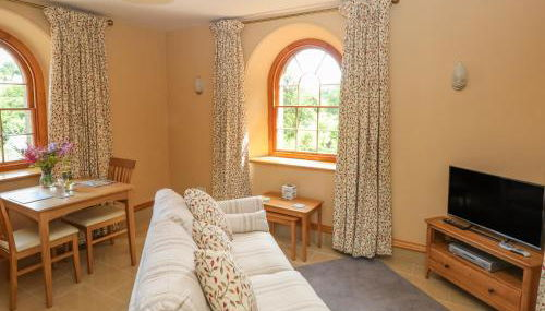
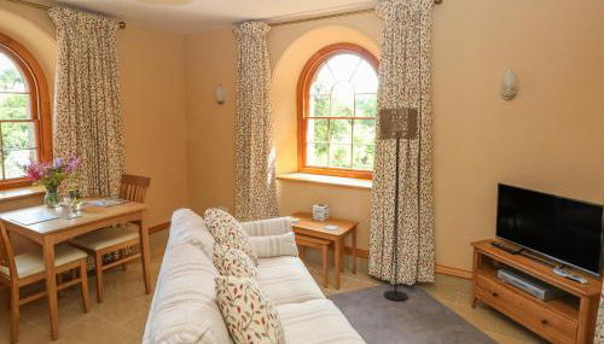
+ floor lamp (396, 204)
